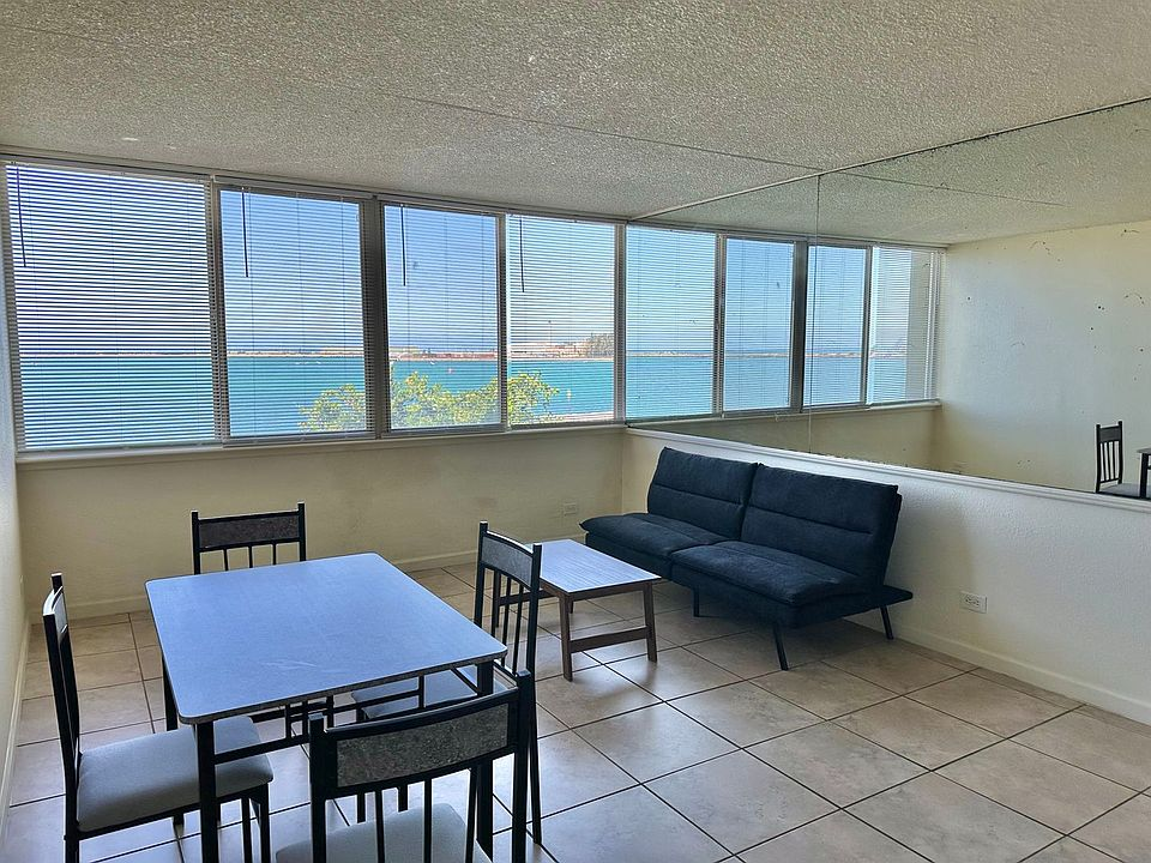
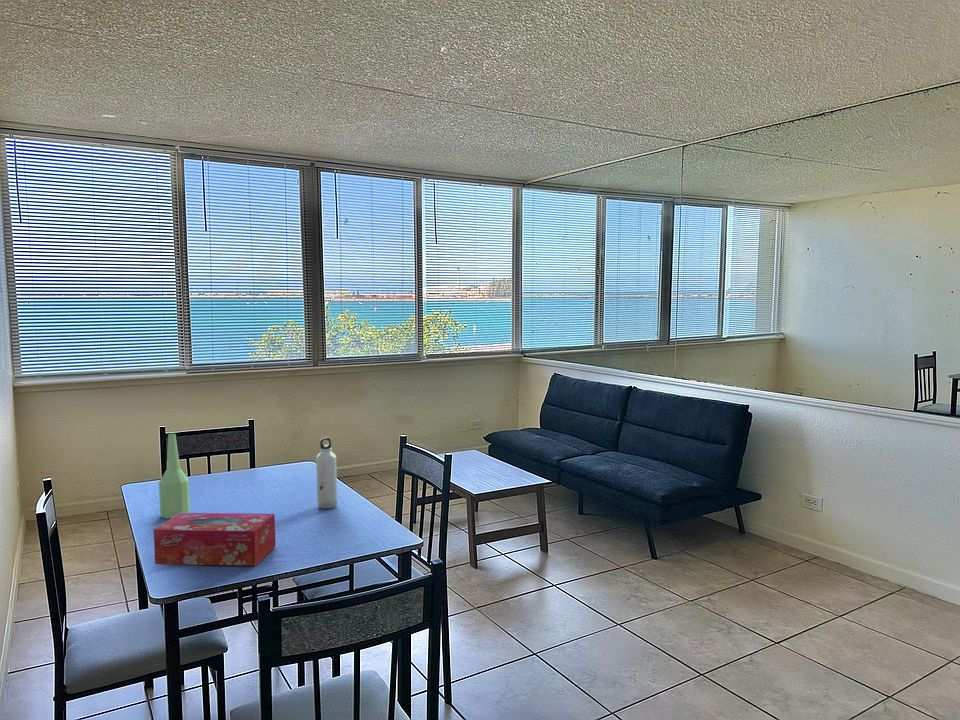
+ bottle (173, 474)
+ water bottle (326, 472)
+ tissue box (216, 538)
